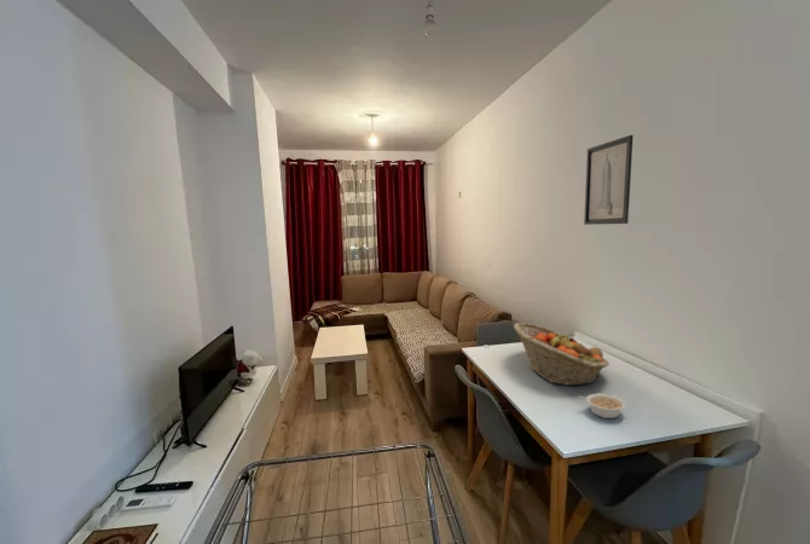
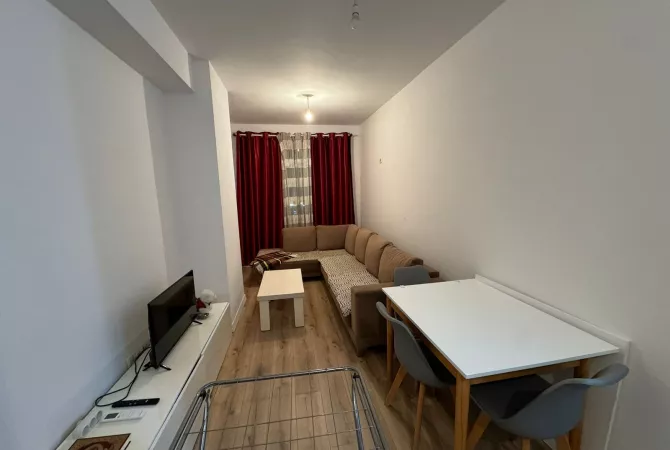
- wall art (606, 184)
- fruit basket (557, 349)
- legume (603, 405)
